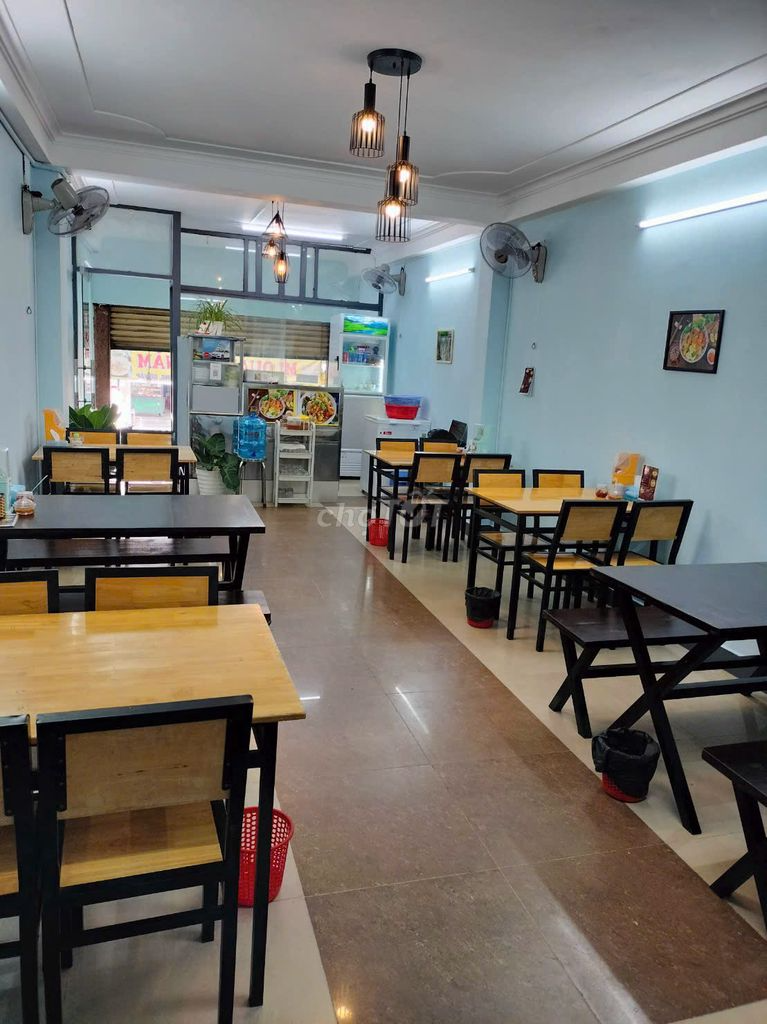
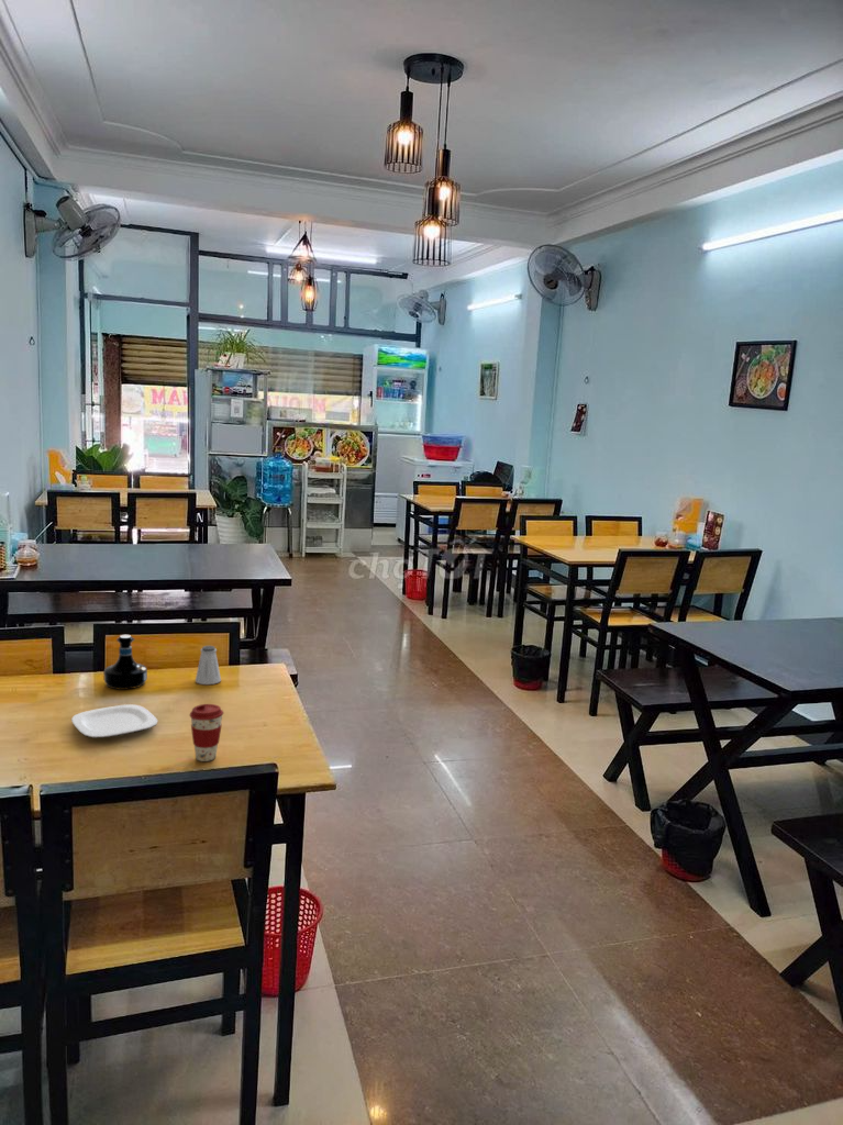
+ saltshaker (208, 664)
+ coffee cup (206, 733)
+ plate (114, 722)
+ tequila bottle (125, 659)
